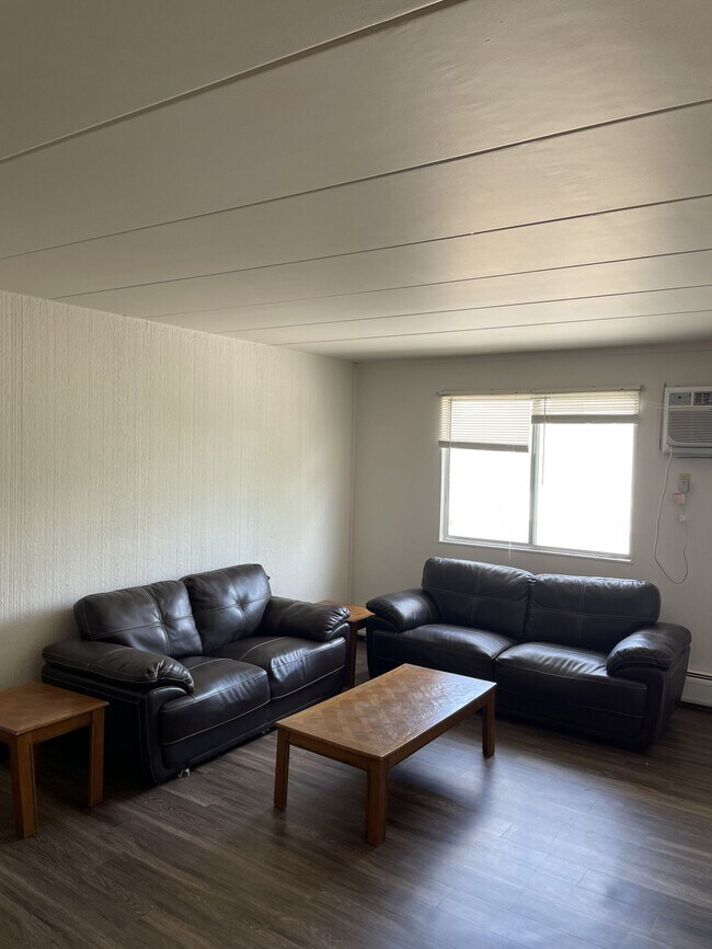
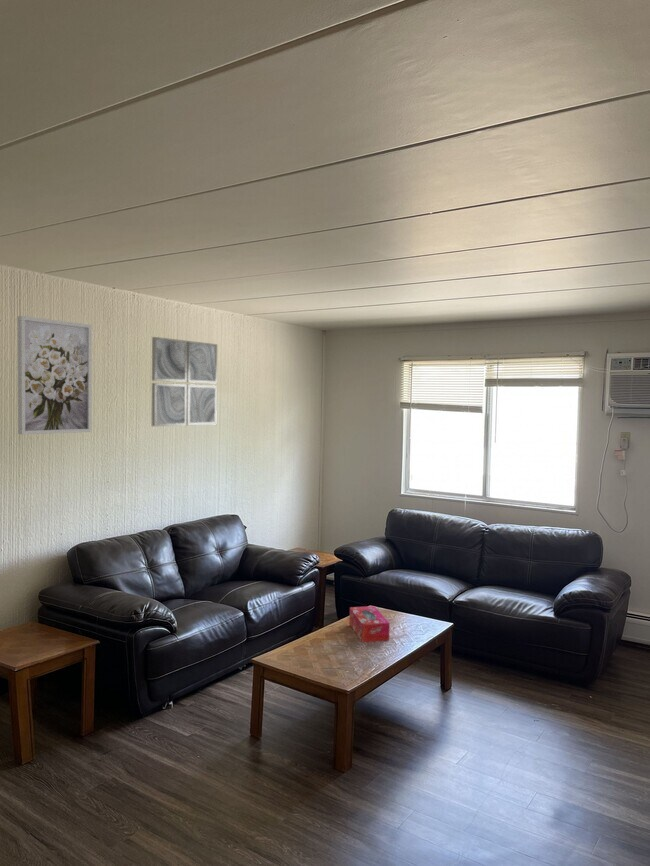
+ tissue box (368, 623)
+ wall art (56, 377)
+ wall art (186, 384)
